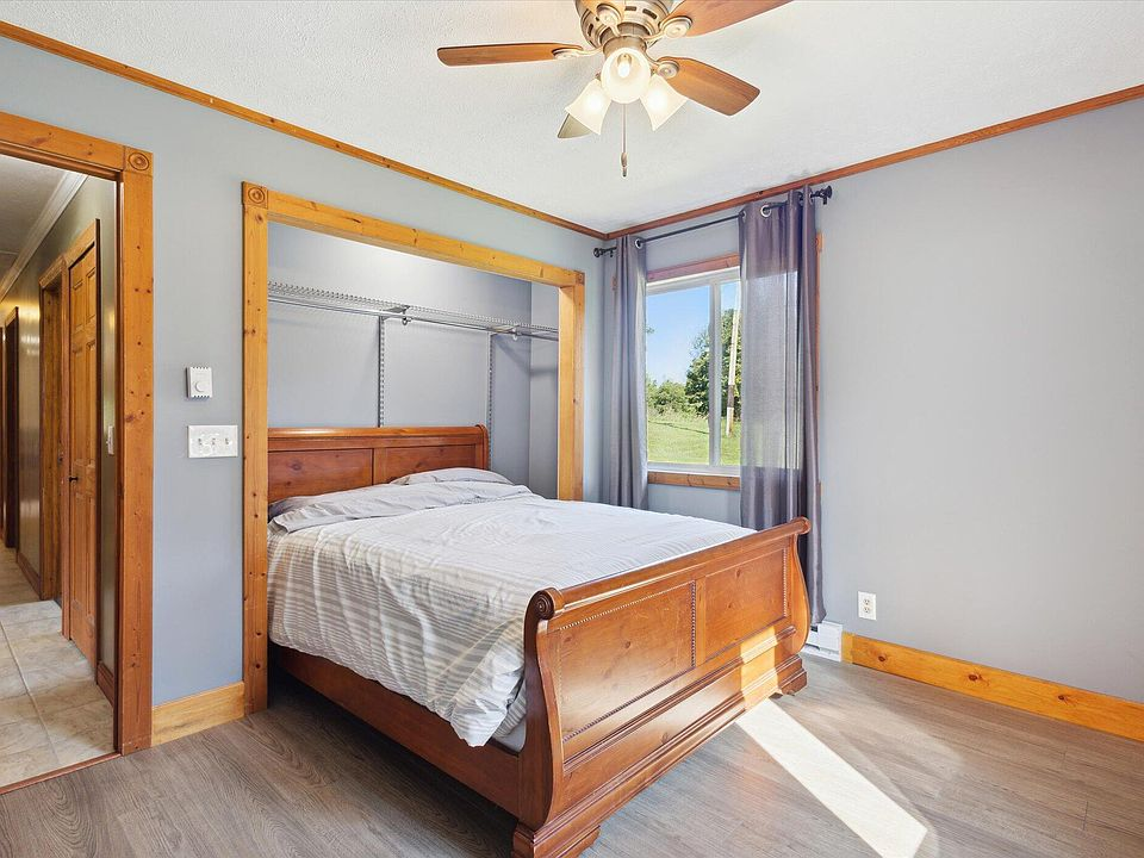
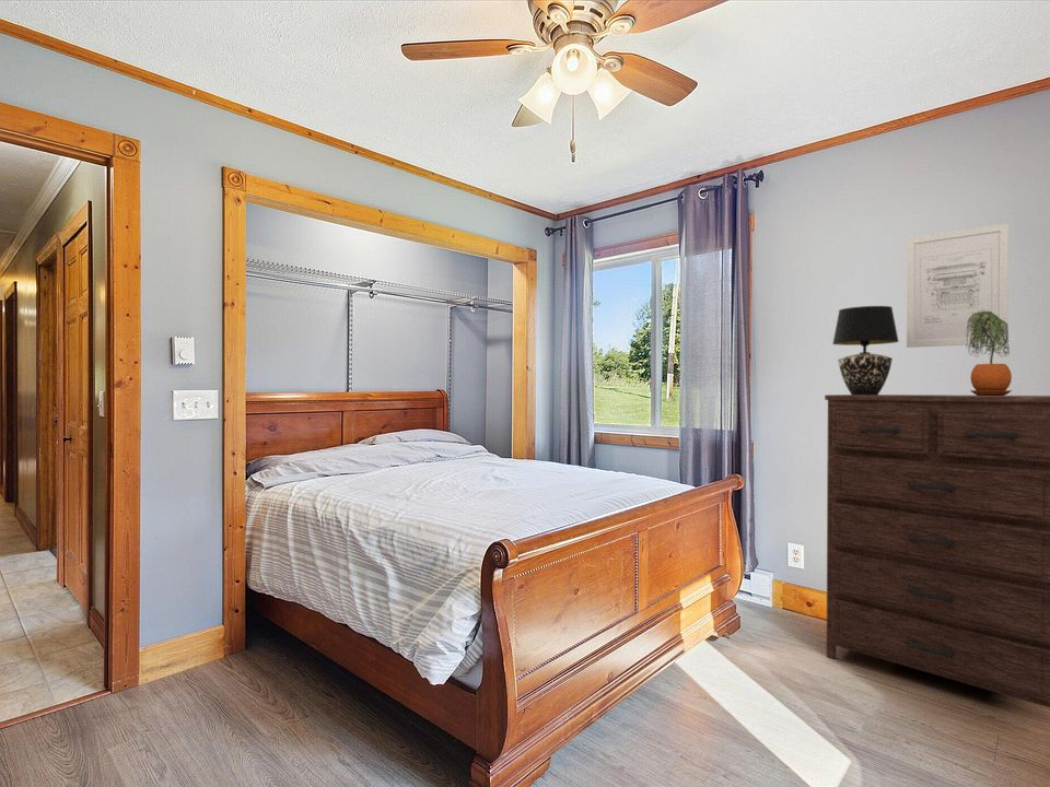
+ potted plant (988, 351)
+ table lamp (864, 351)
+ wall art (955, 287)
+ dresser (942, 535)
